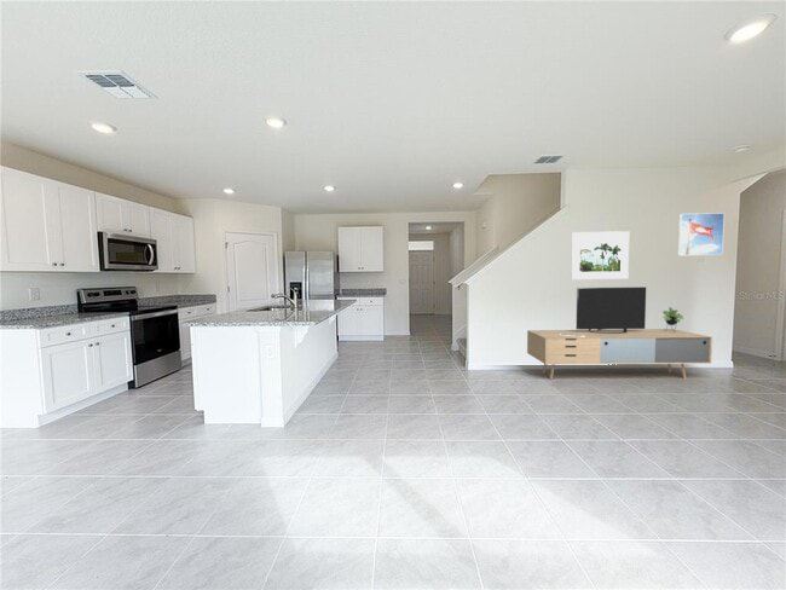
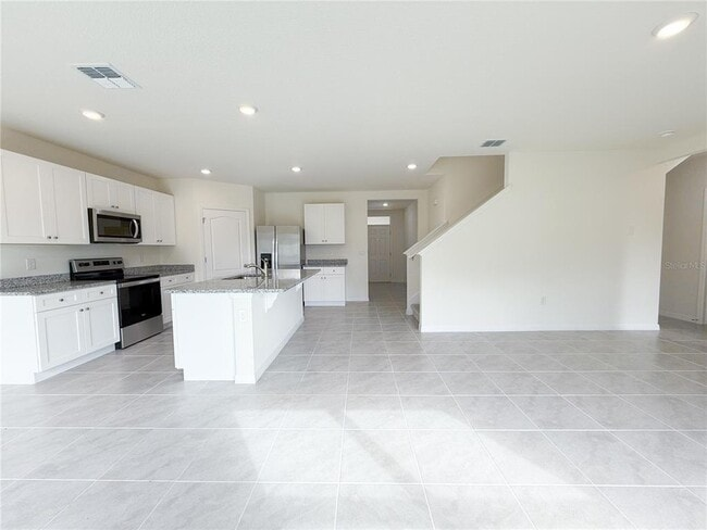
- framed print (600, 255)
- media console (612, 331)
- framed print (700, 233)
